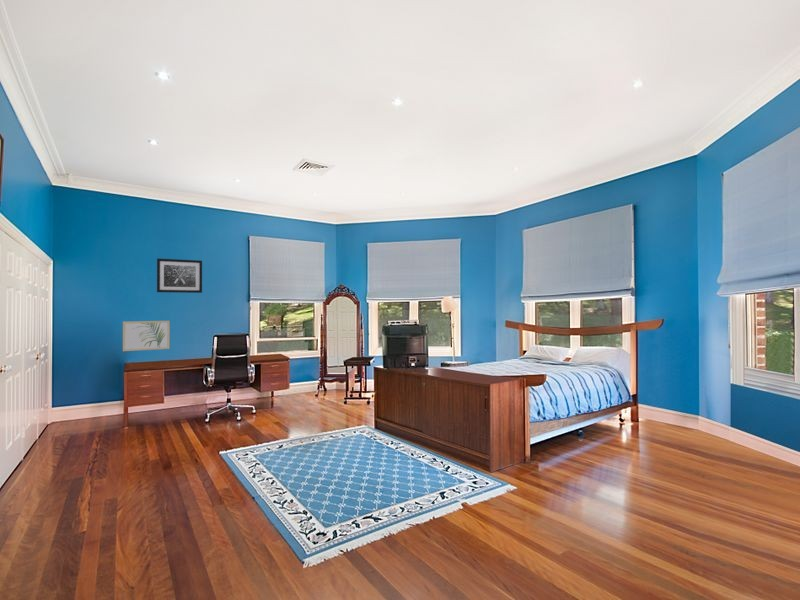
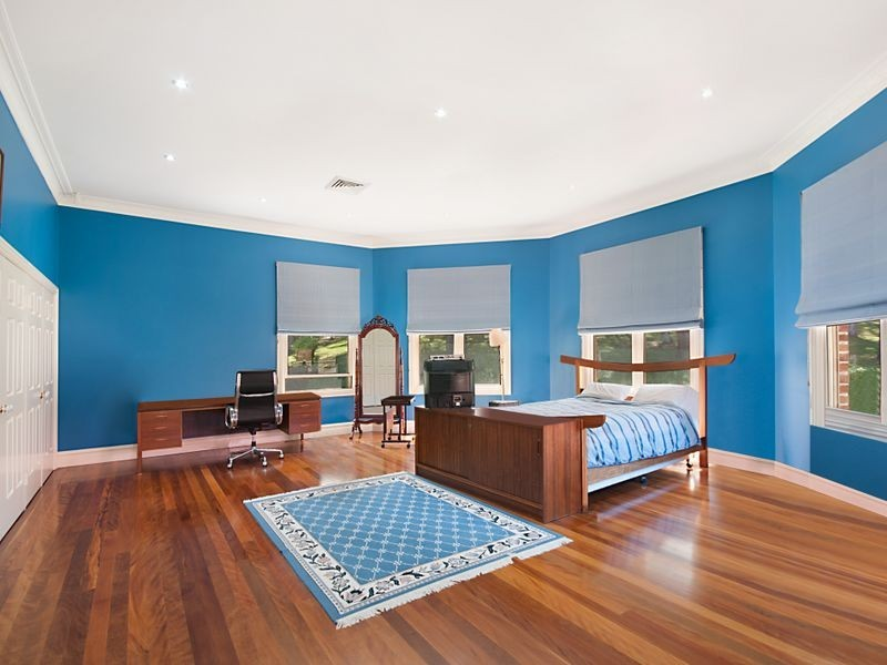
- wall art (180, 276)
- wall art (146, 335)
